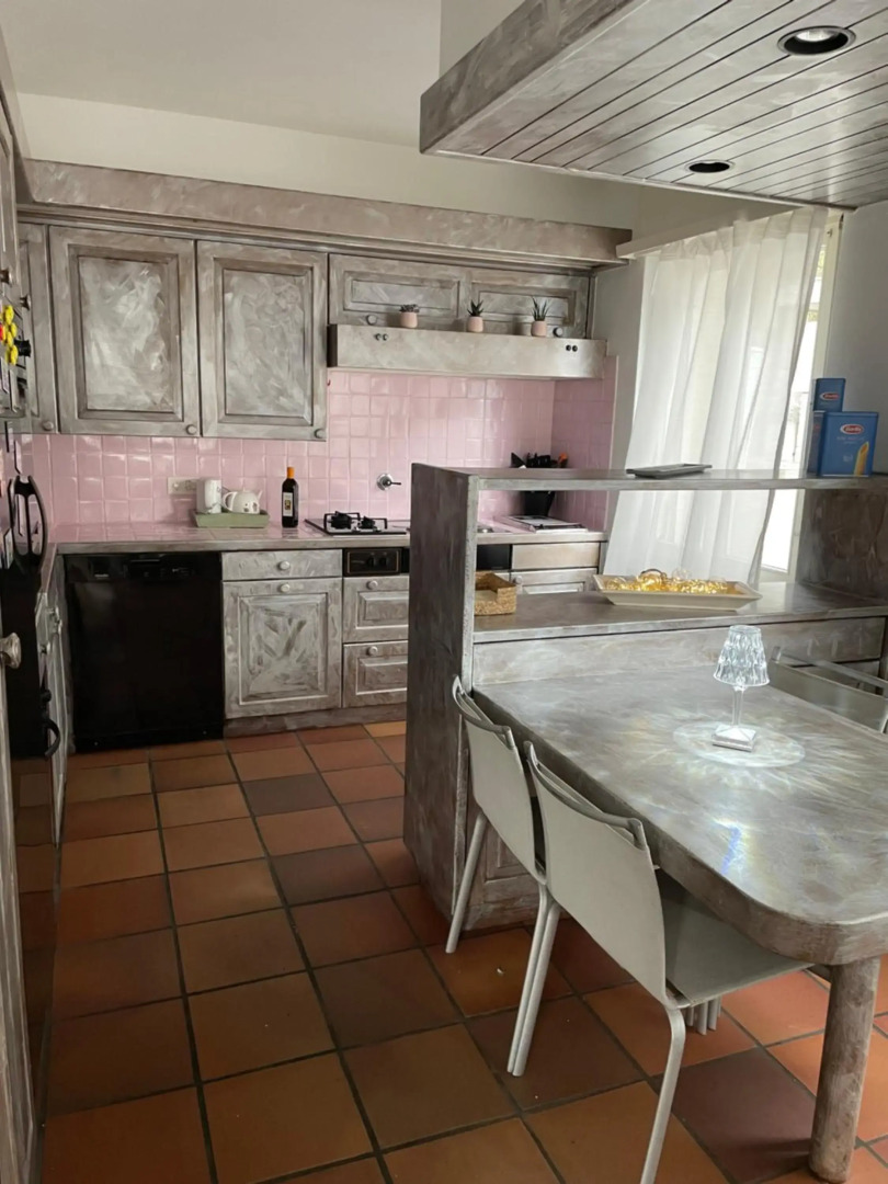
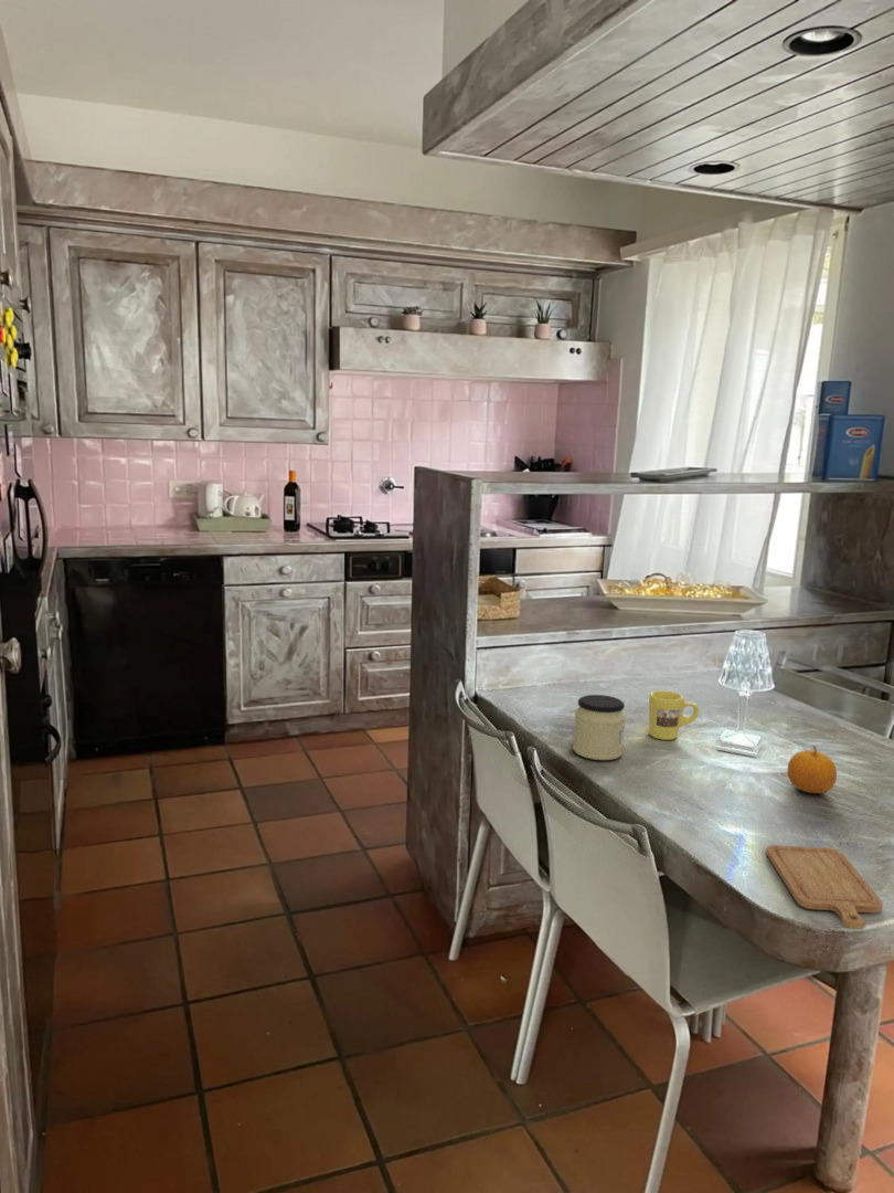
+ chopping board (826, 884)
+ jar (599, 726)
+ fruit (812, 767)
+ mug (673, 715)
